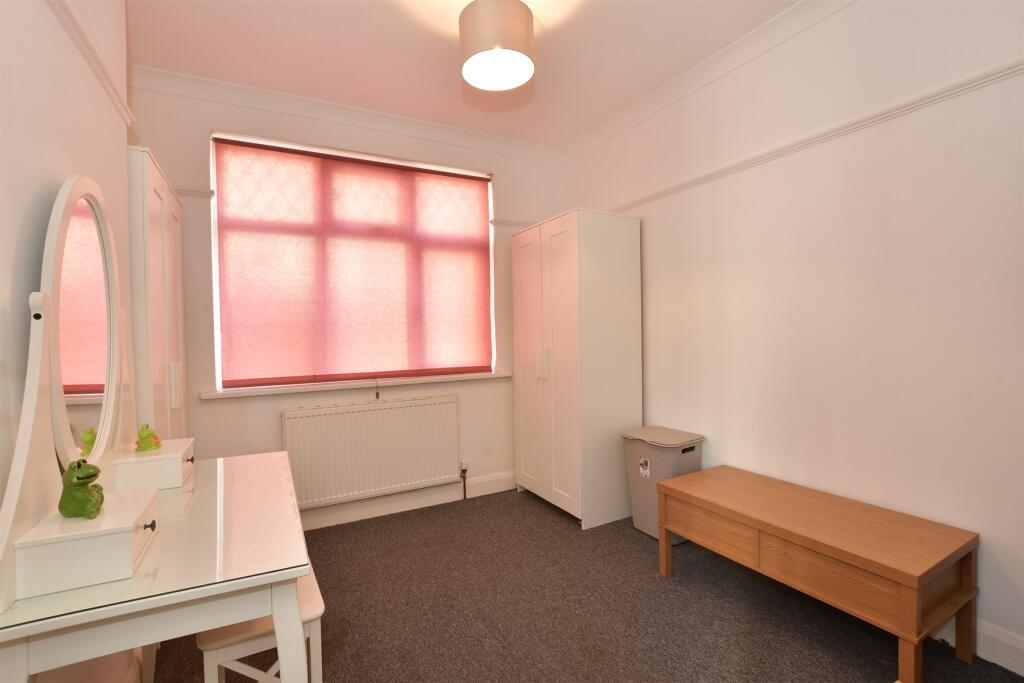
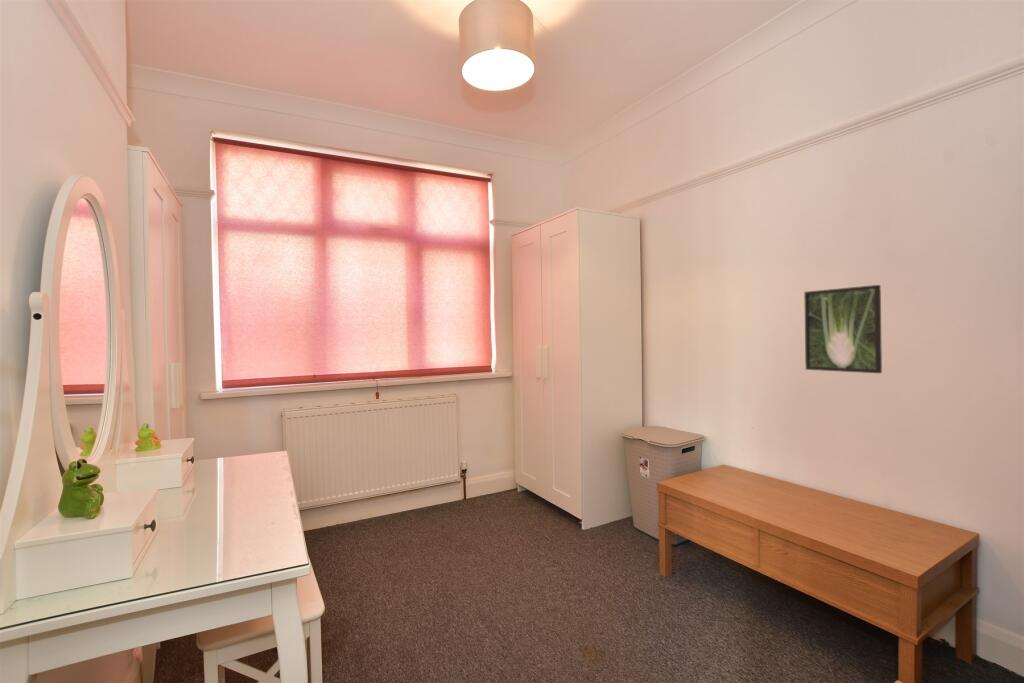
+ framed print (840, 330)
